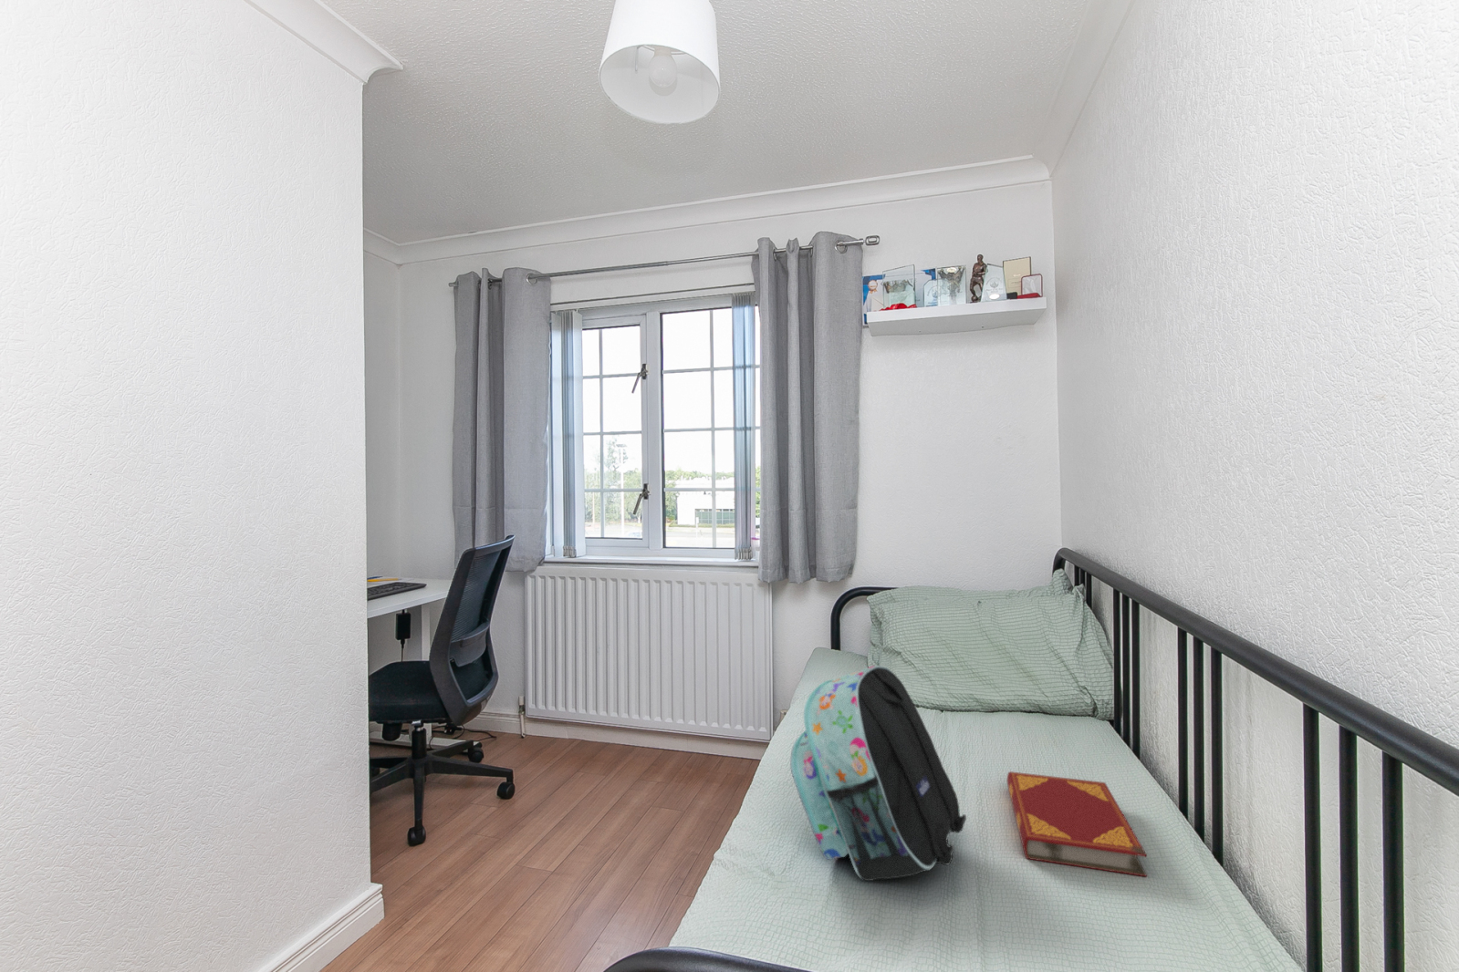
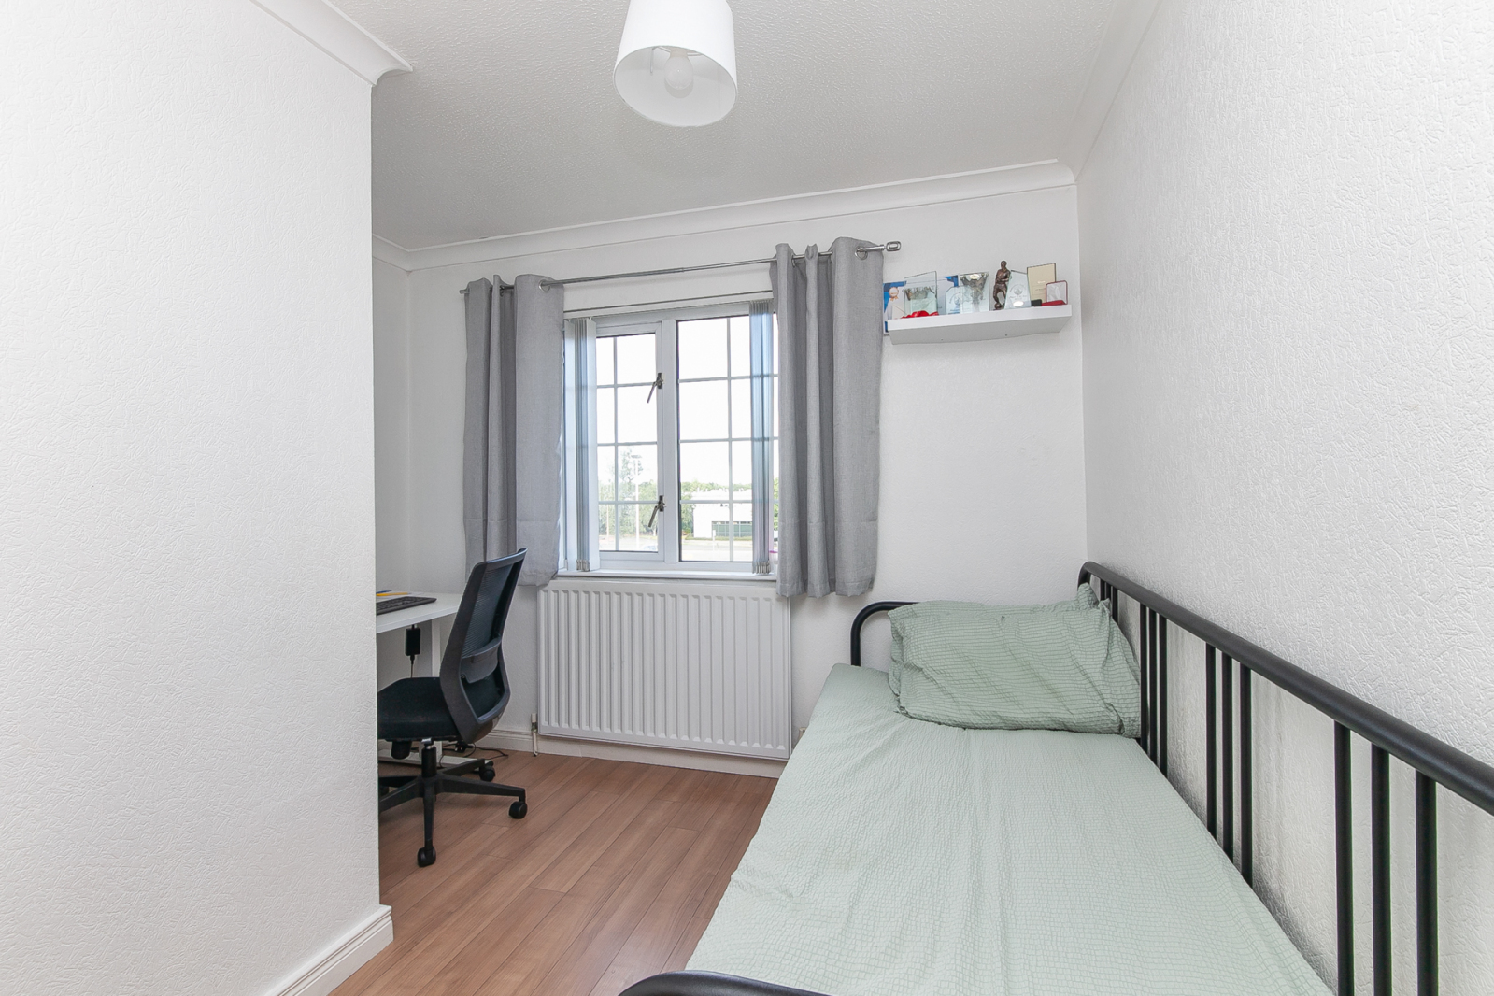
- hardback book (1067, 817)
- backpack (877, 757)
